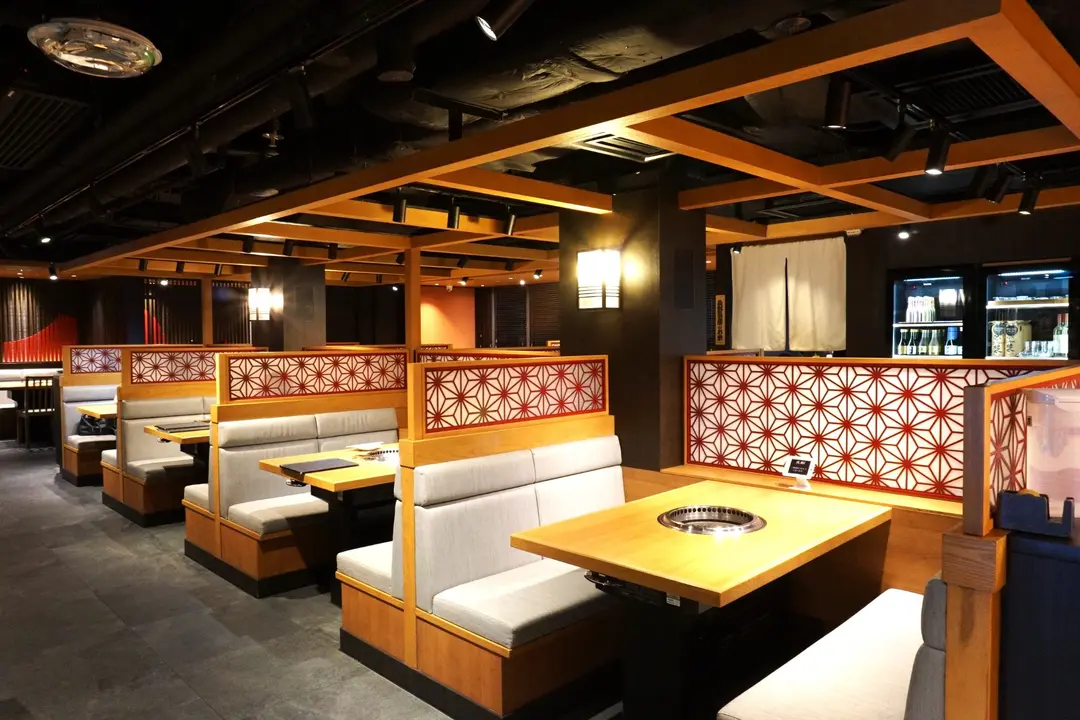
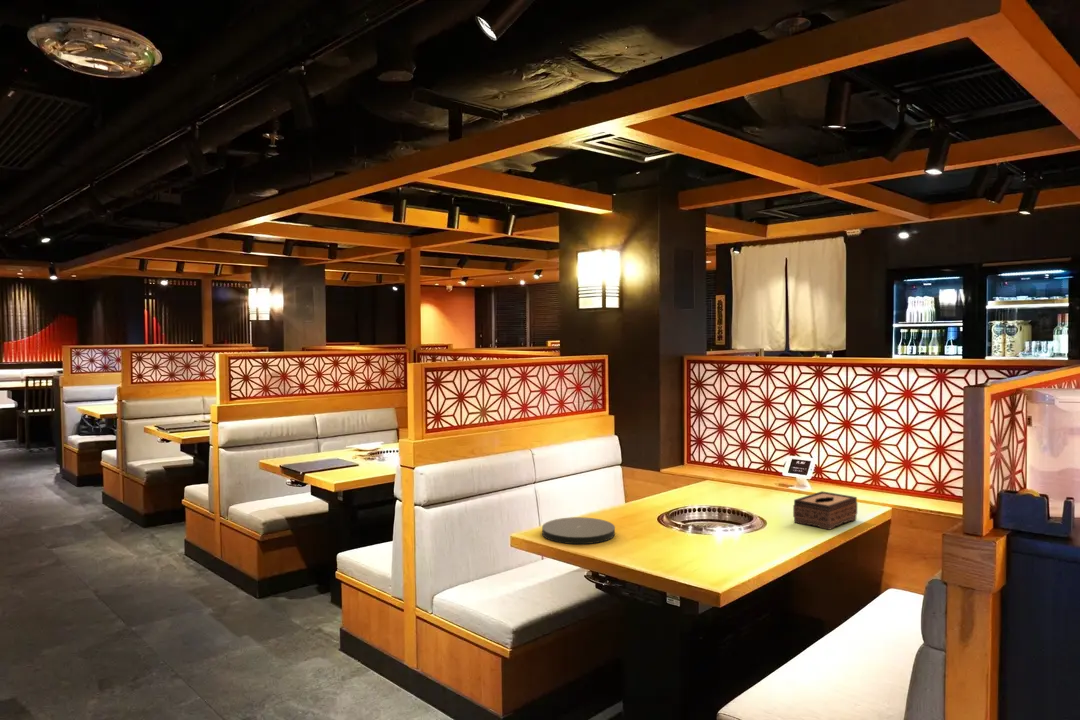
+ tissue box (825, 509)
+ plate (578, 530)
